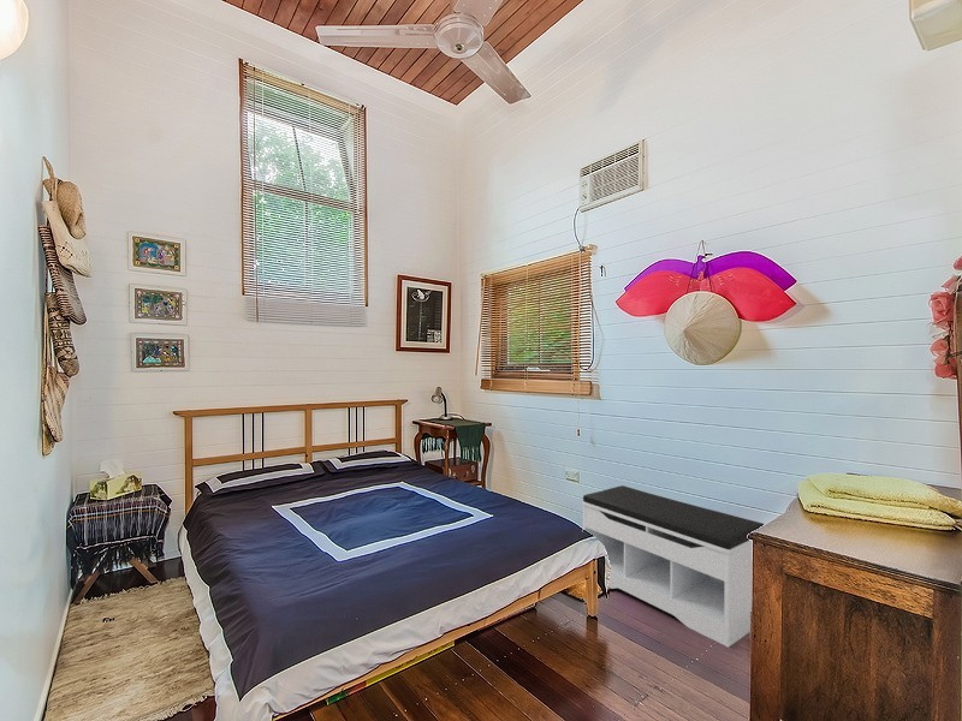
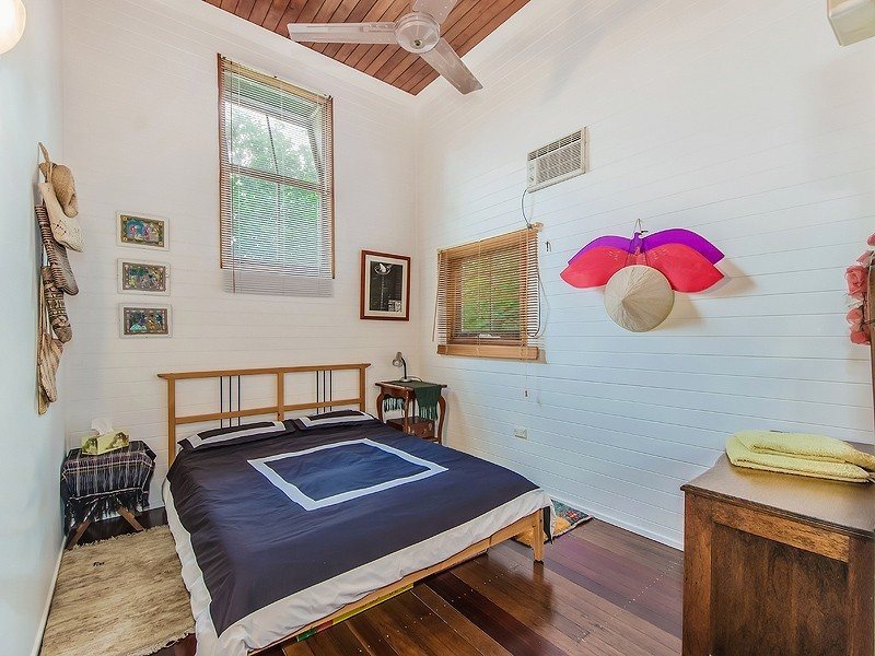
- bench (665, 550)
